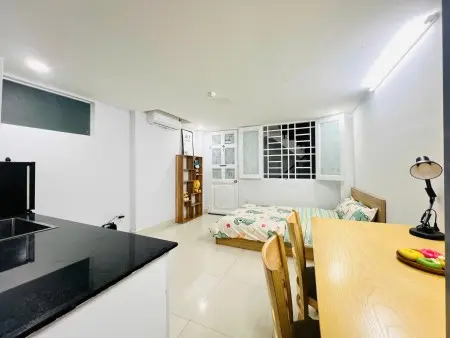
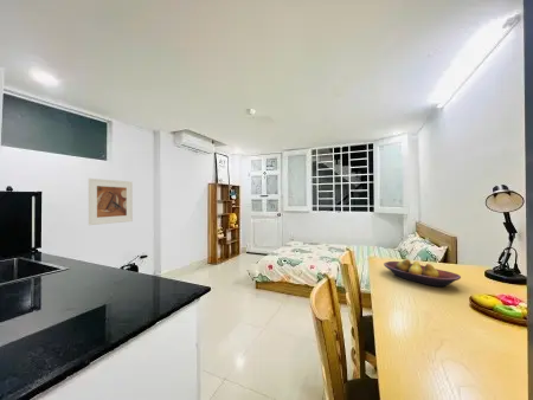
+ fruit bowl (418, 270)
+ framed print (111, 201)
